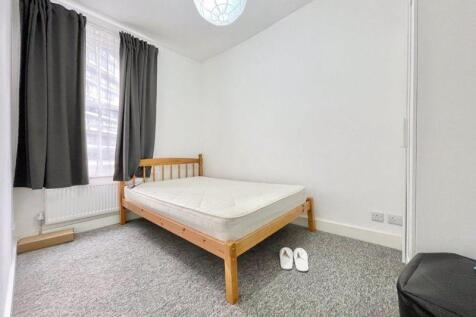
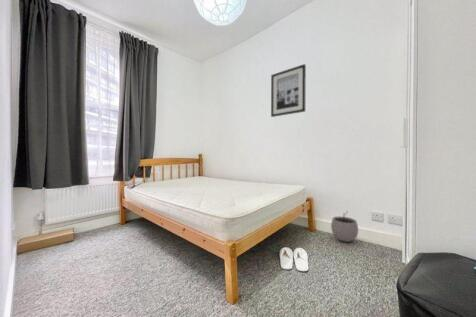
+ plant pot (344, 225)
+ wall art (287, 92)
